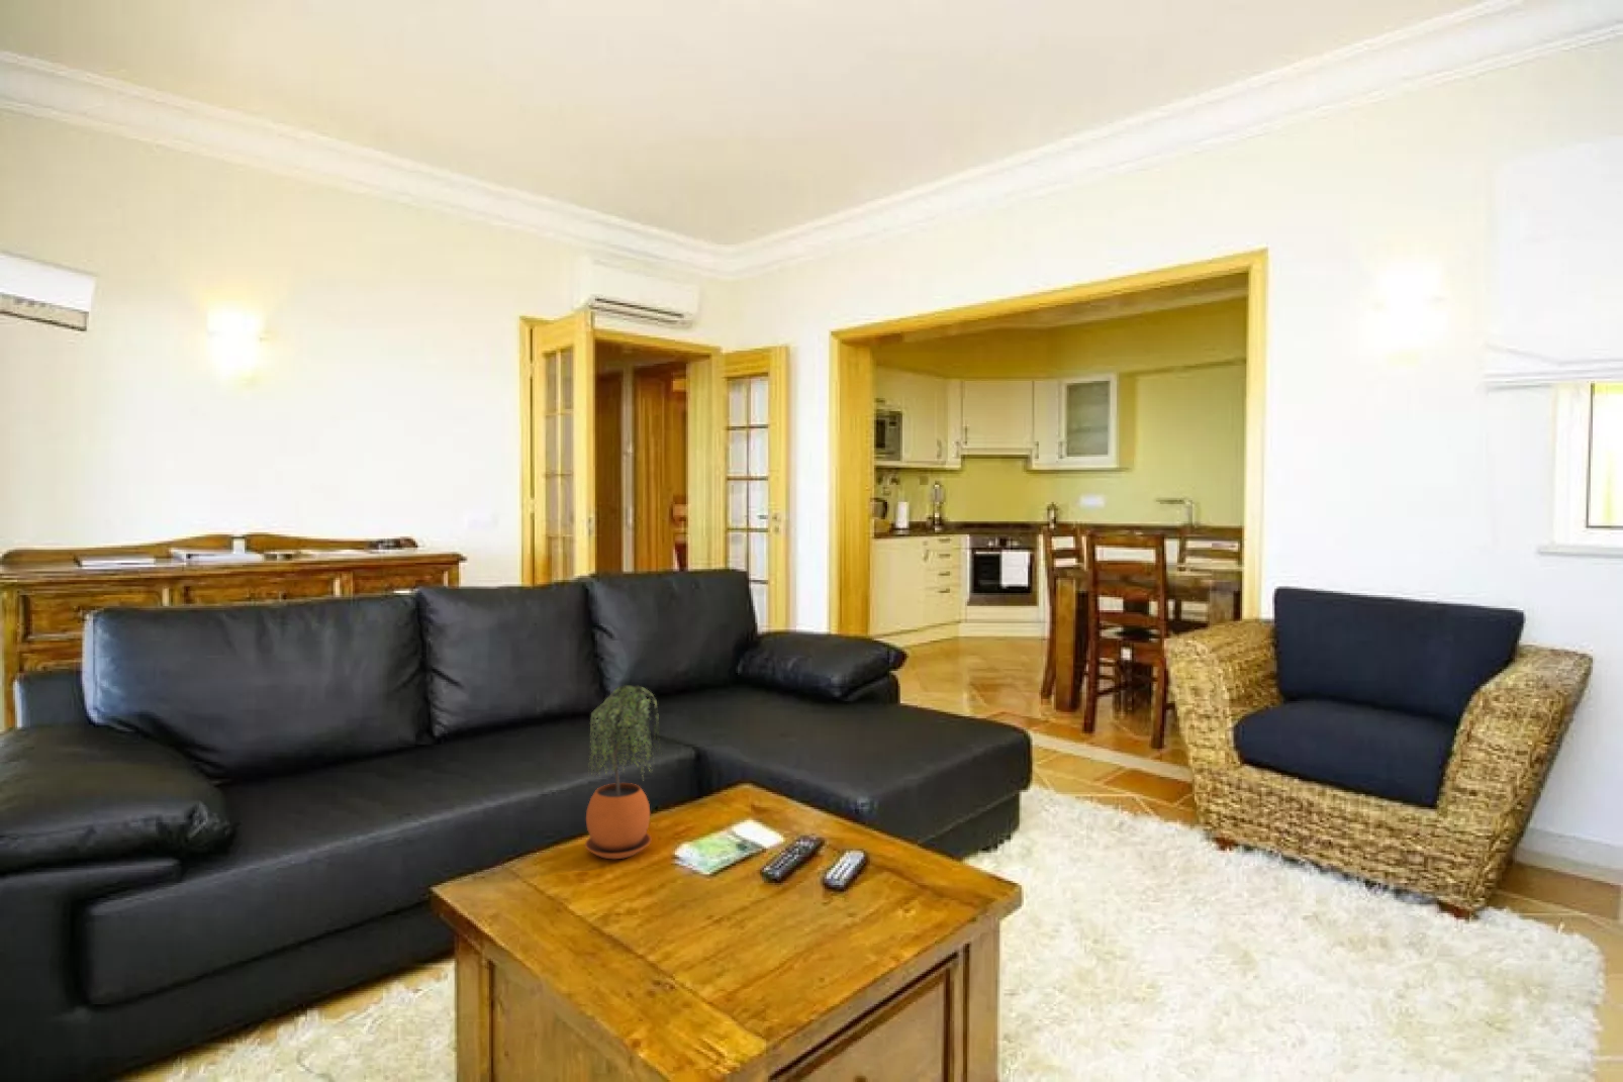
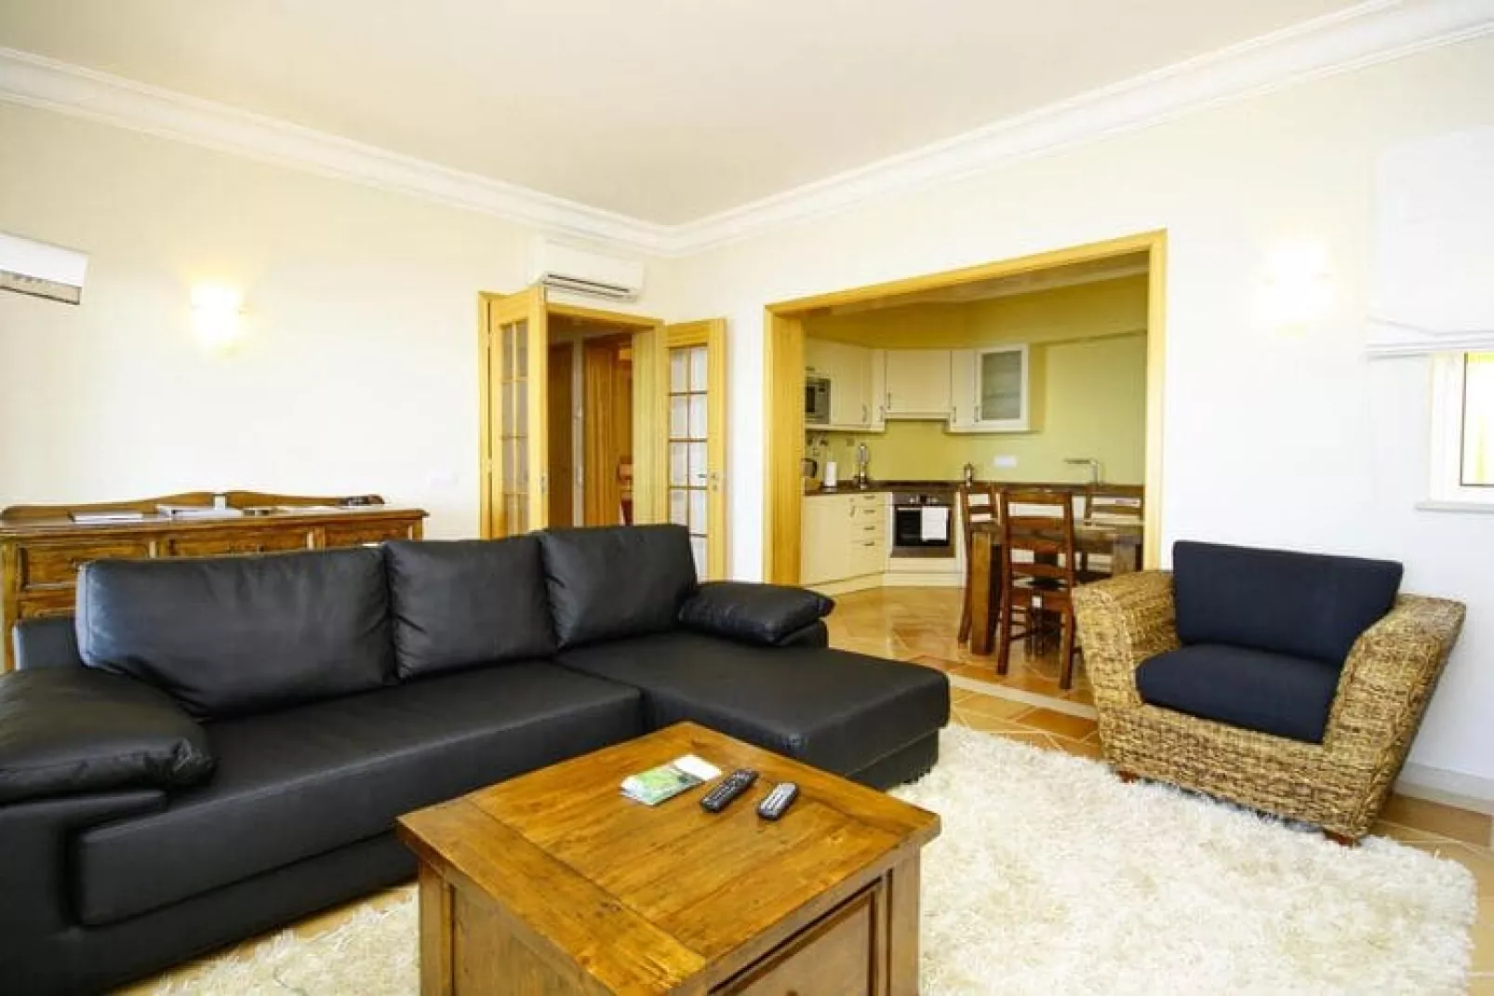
- potted plant (623, 768)
